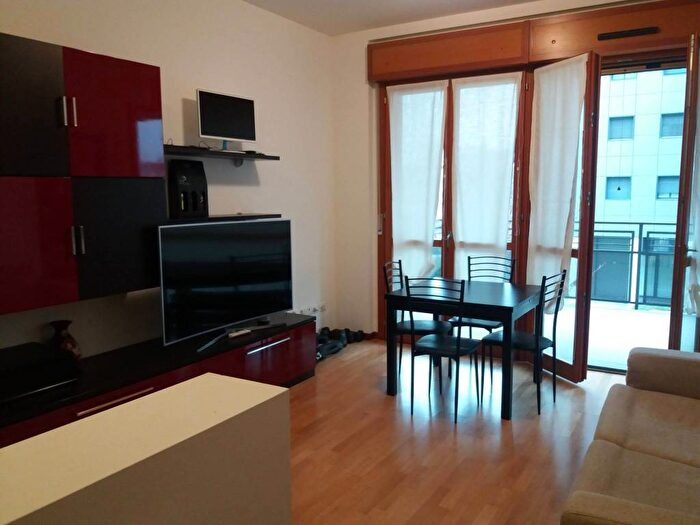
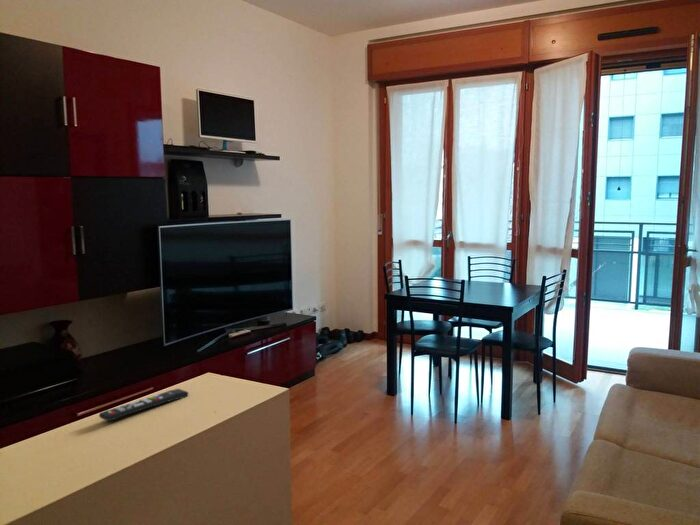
+ remote control (146, 403)
